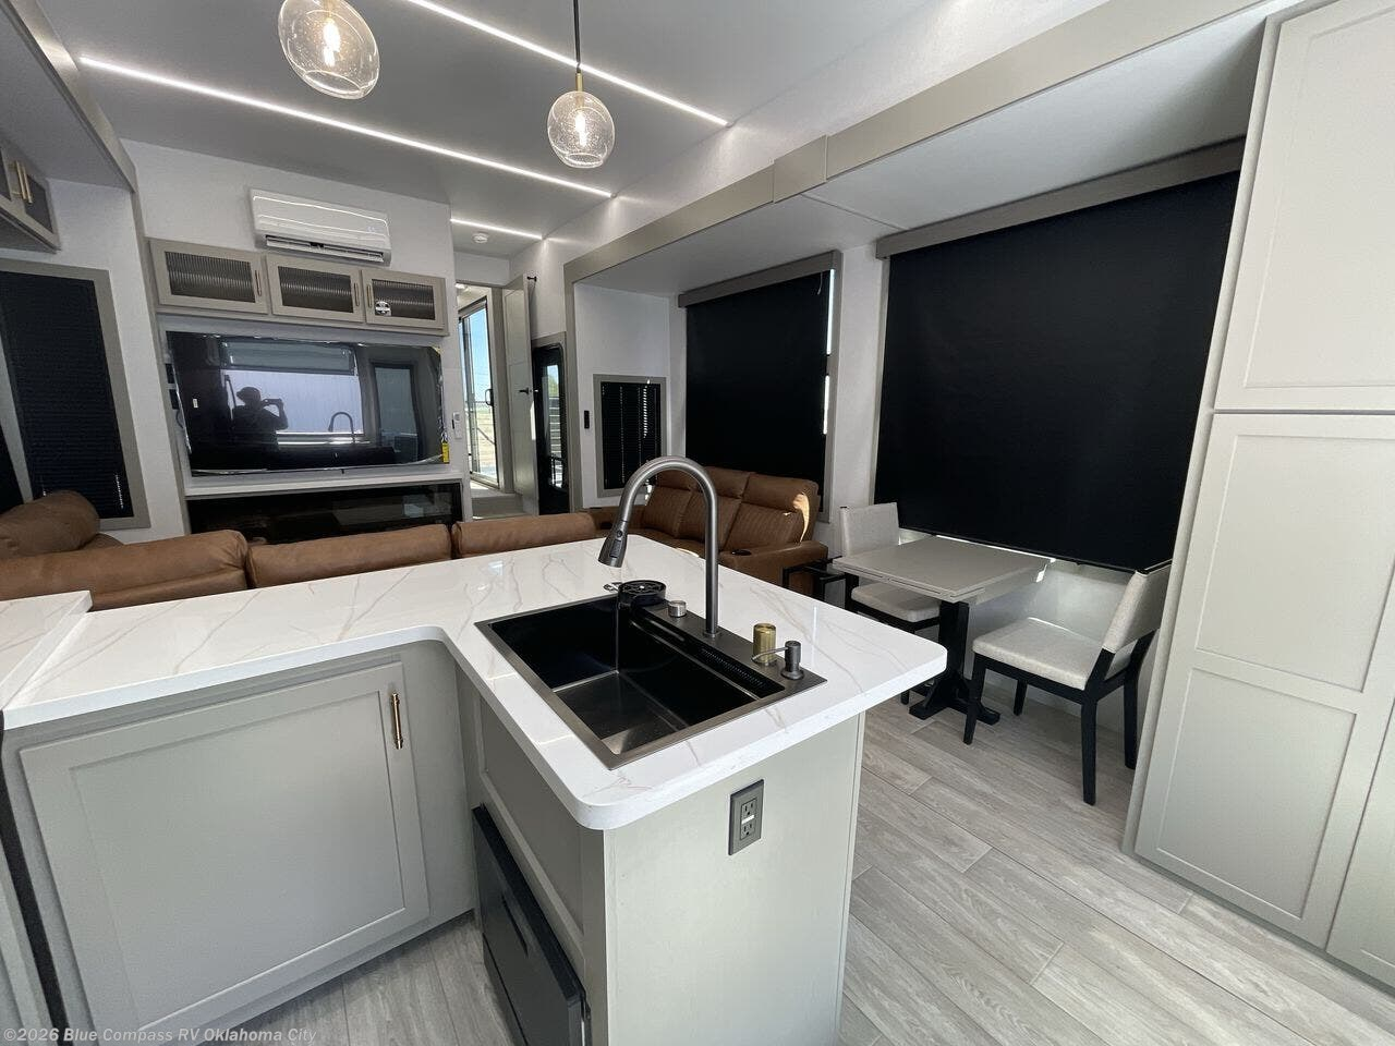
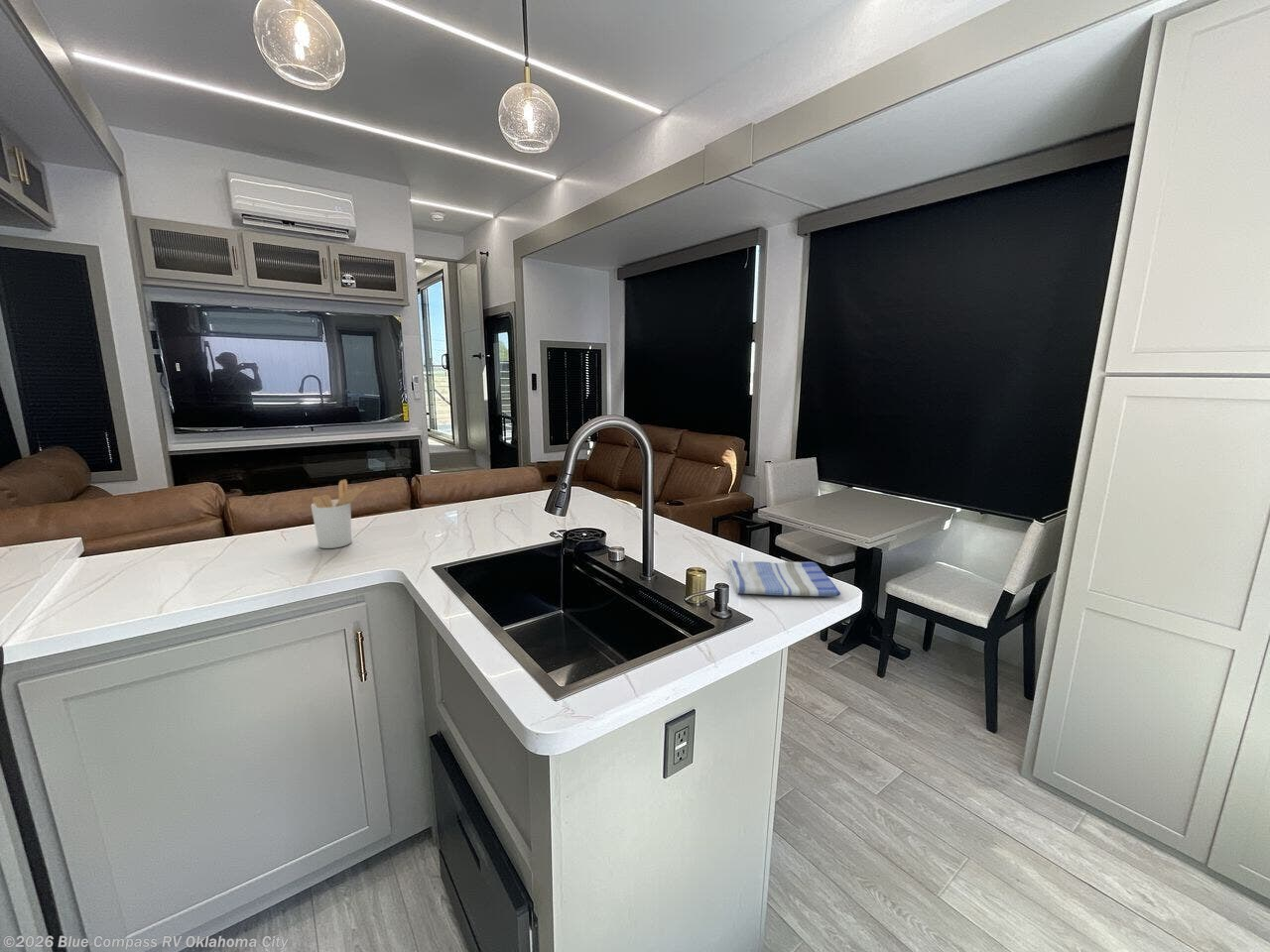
+ utensil holder (340, 514)
+ dish towel (778, 576)
